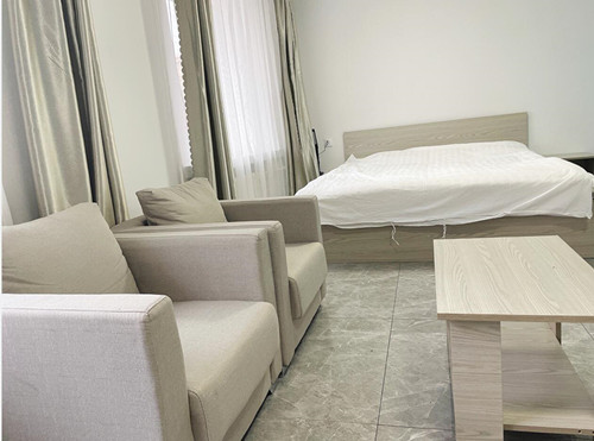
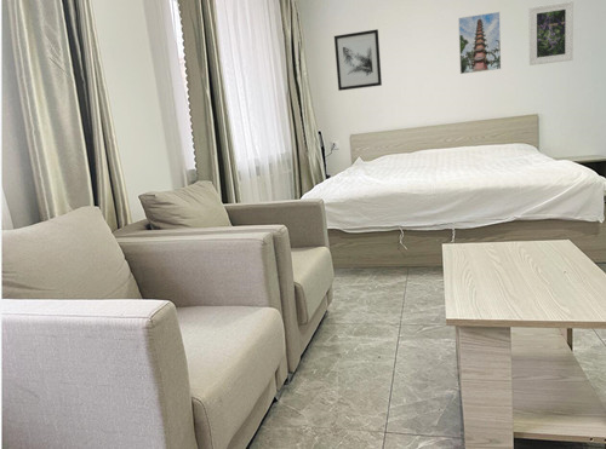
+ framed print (479, 44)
+ wall art (358, 61)
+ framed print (550, 34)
